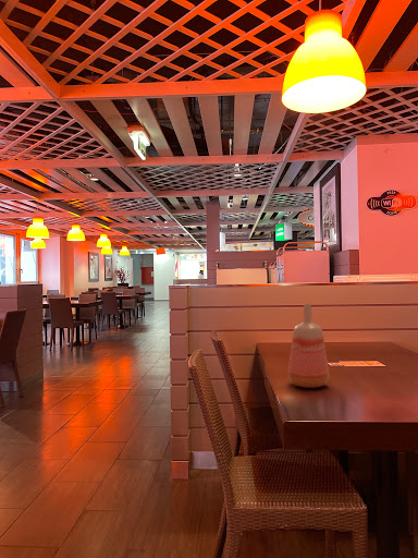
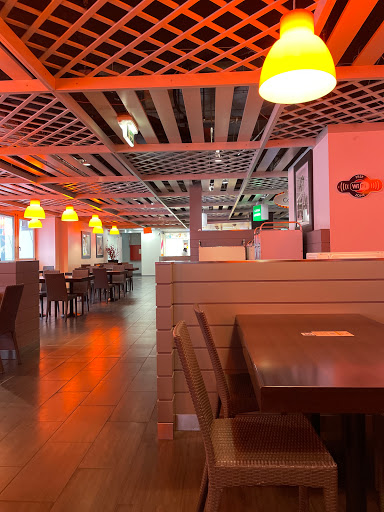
- vase (307, 343)
